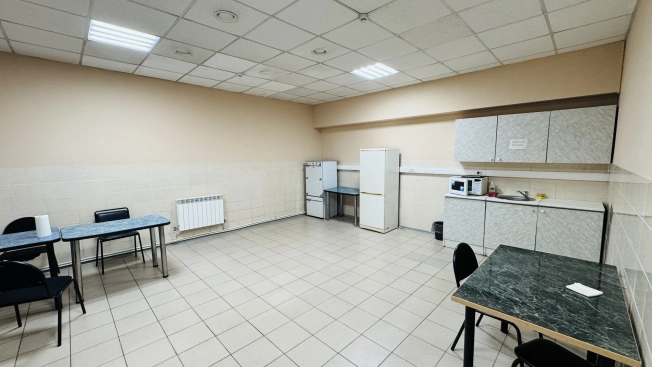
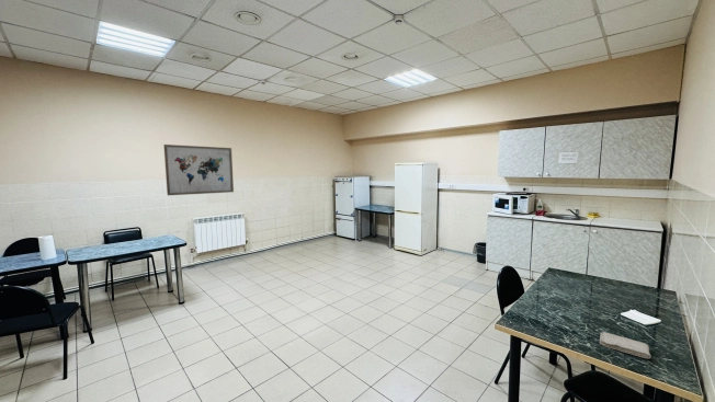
+ wall art (201, 170)
+ washcloth (623, 344)
